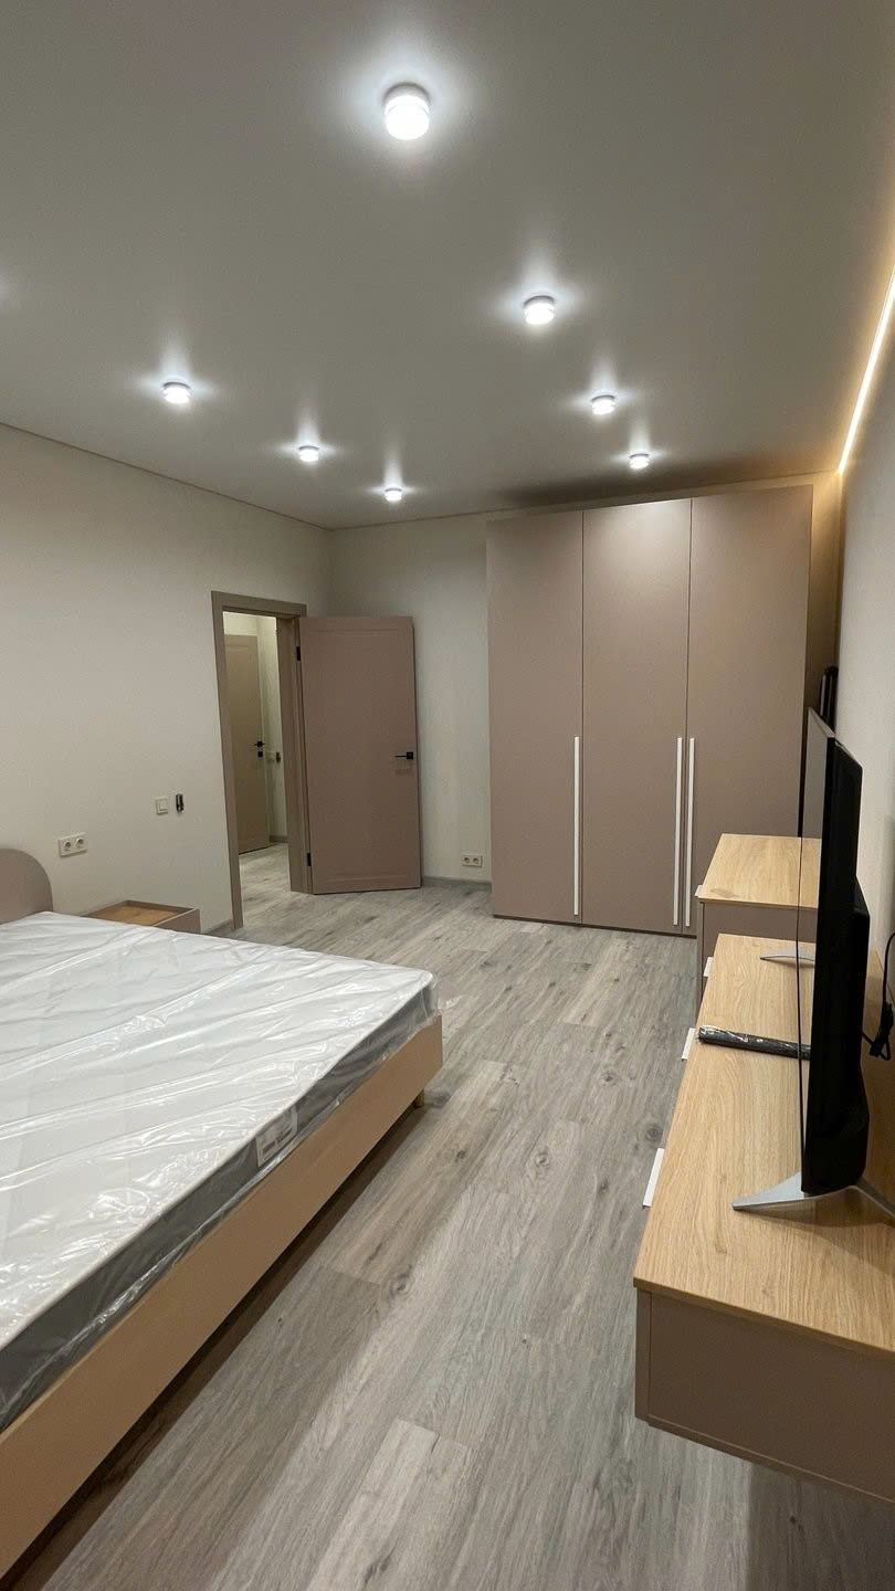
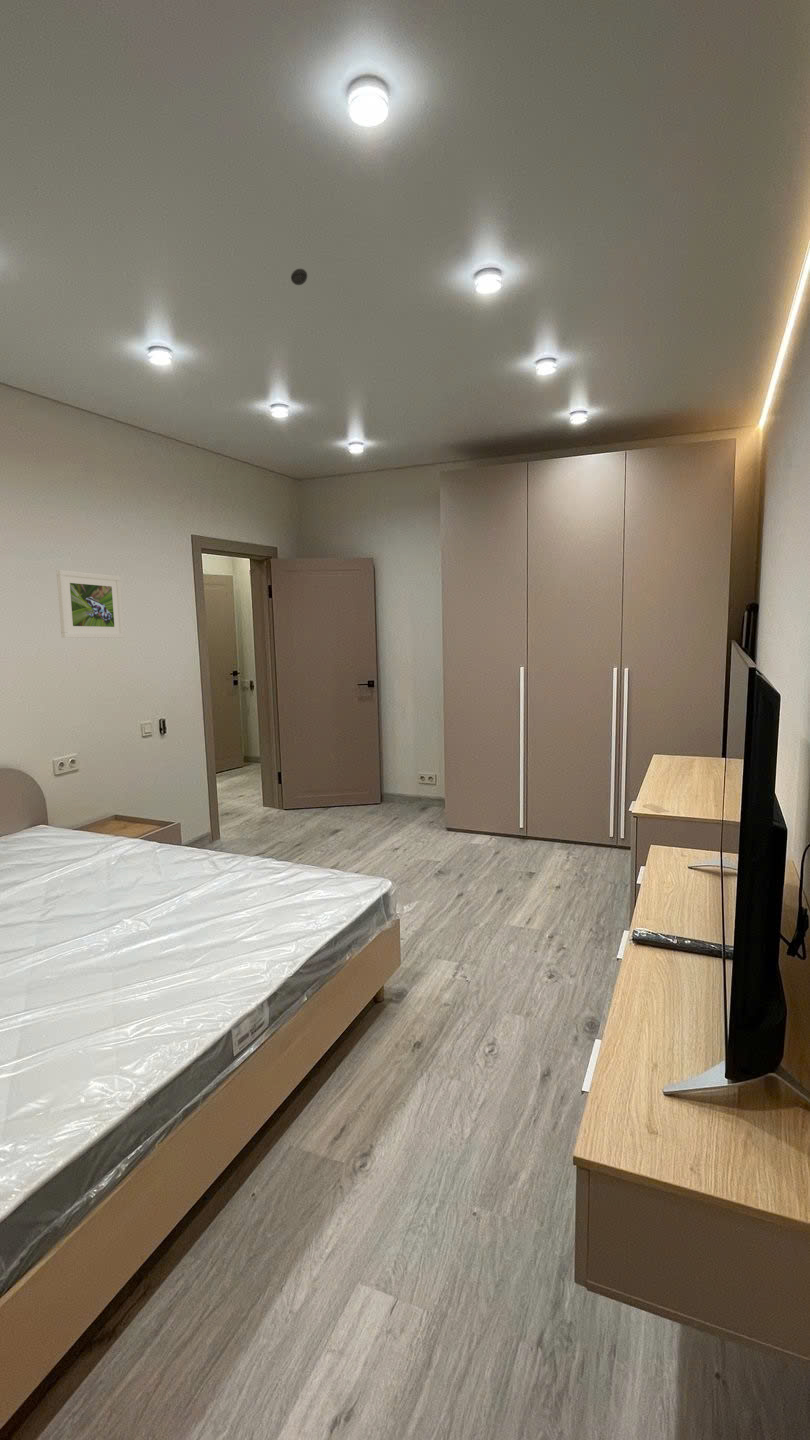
+ smoke detector (299, 276)
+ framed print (92, 605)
